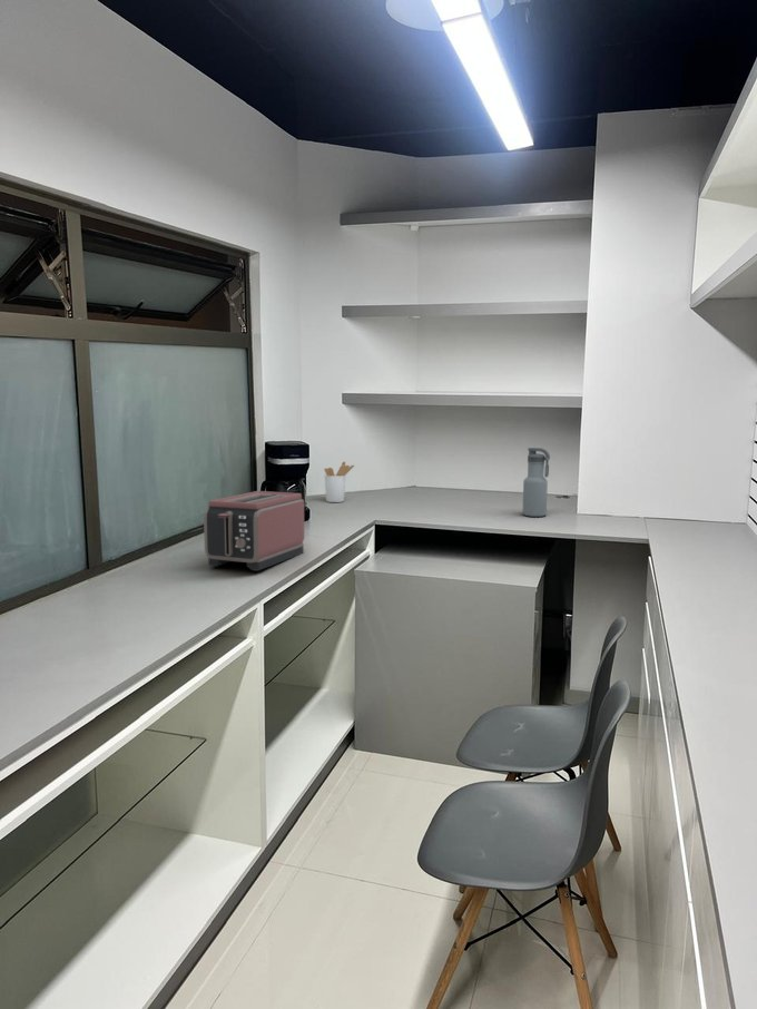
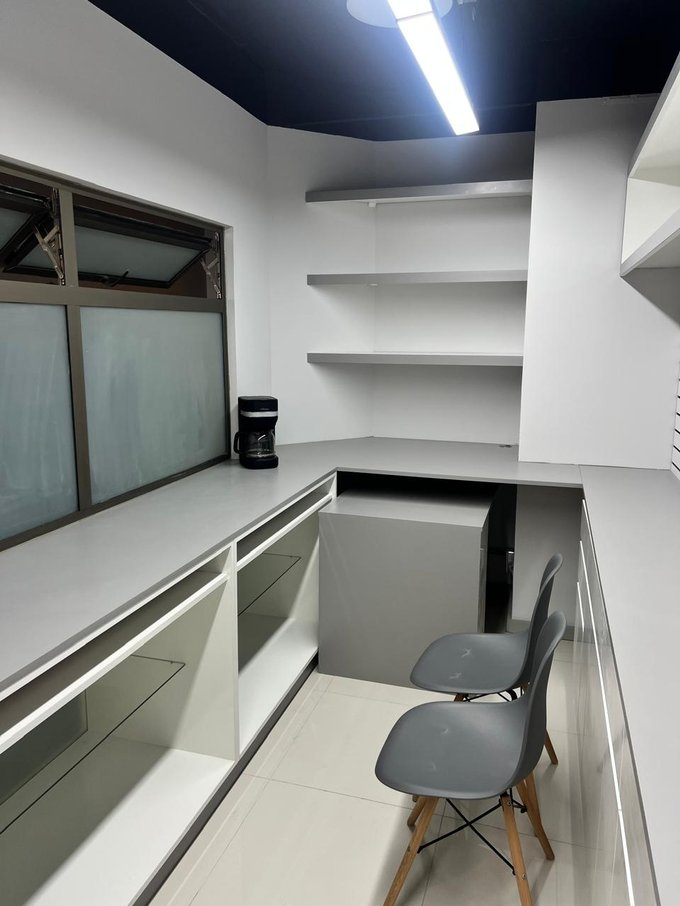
- toaster (253, 529)
- water bottle (535, 481)
- utensil holder (338, 481)
